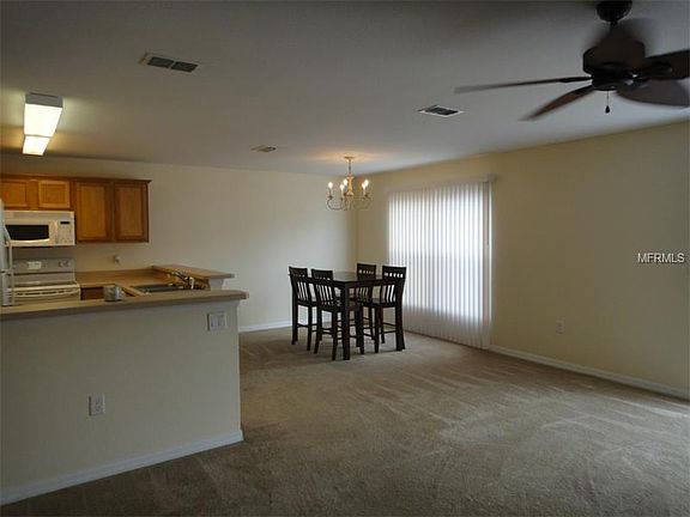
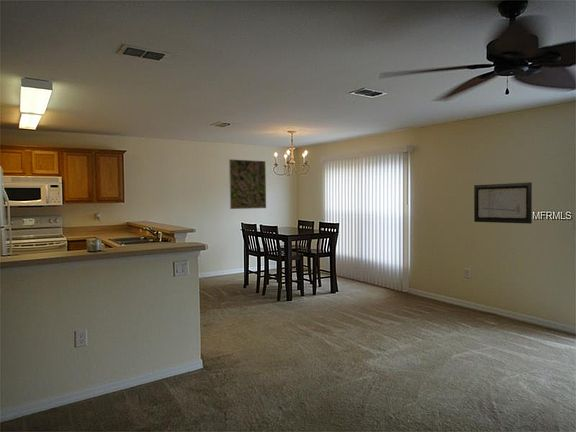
+ wall art (501, 203)
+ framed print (248, 184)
